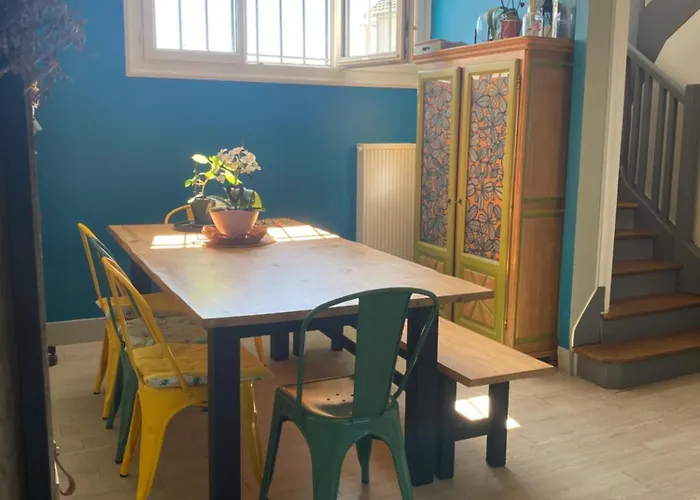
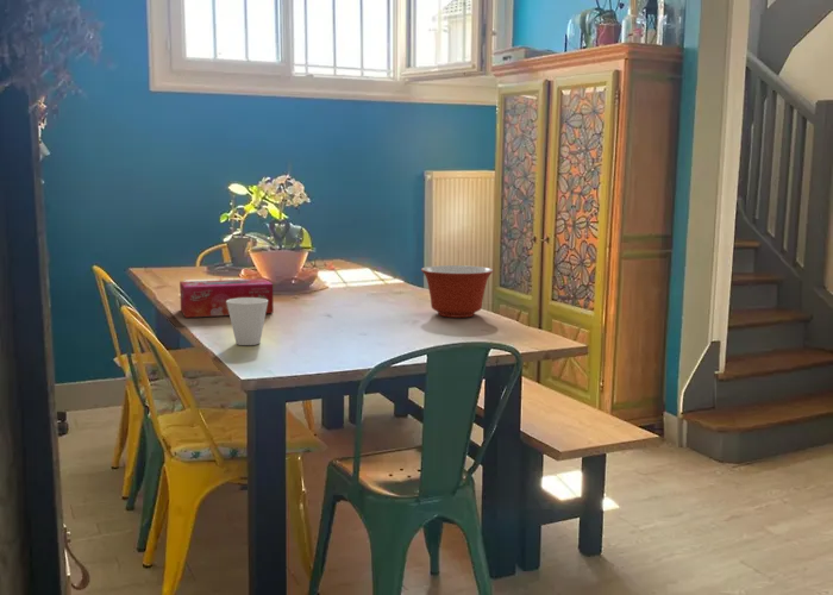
+ cup (248, 321)
+ mixing bowl (456, 292)
+ tissue box (226, 296)
